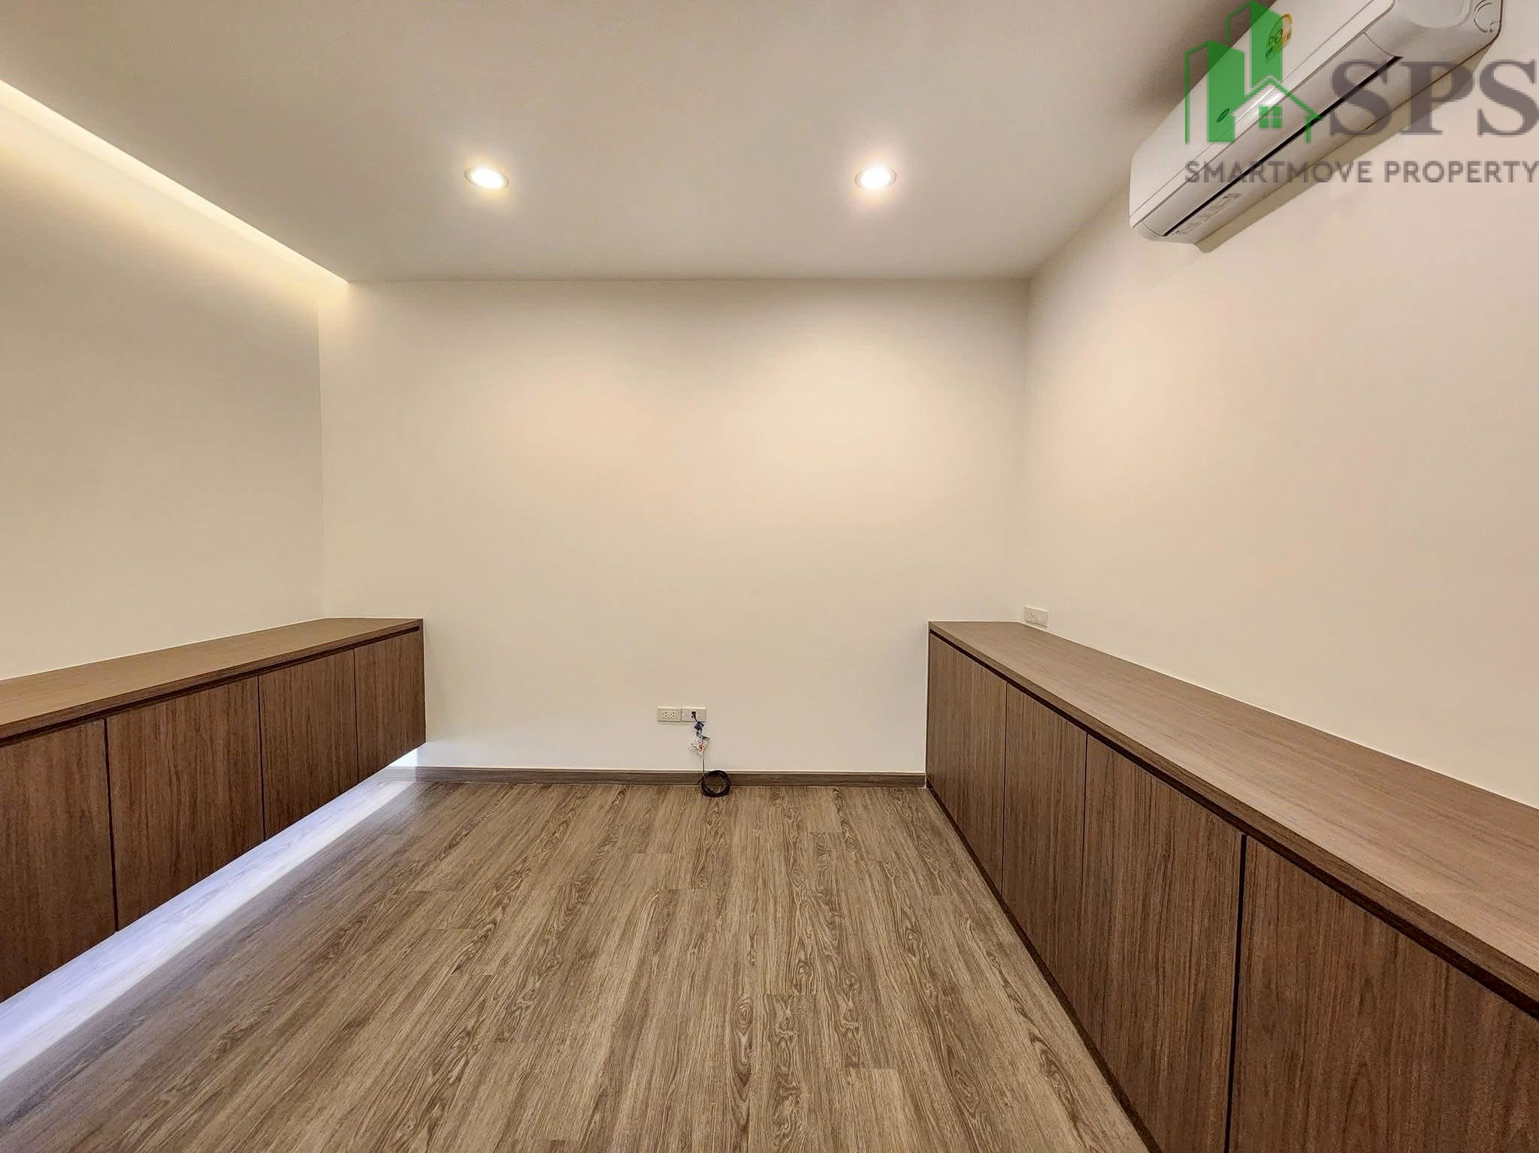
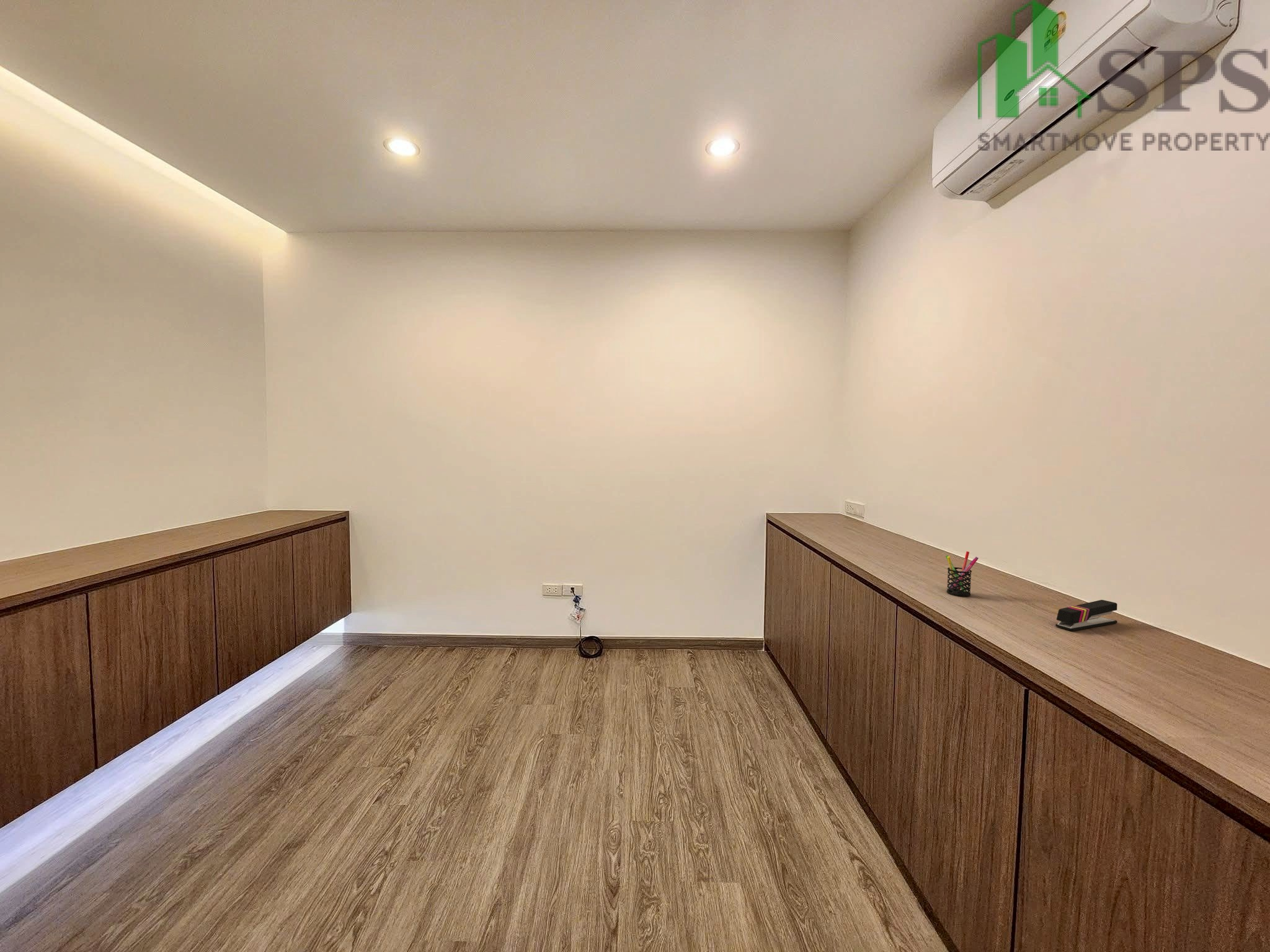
+ stapler (1087, 614)
+ pen holder (957, 571)
